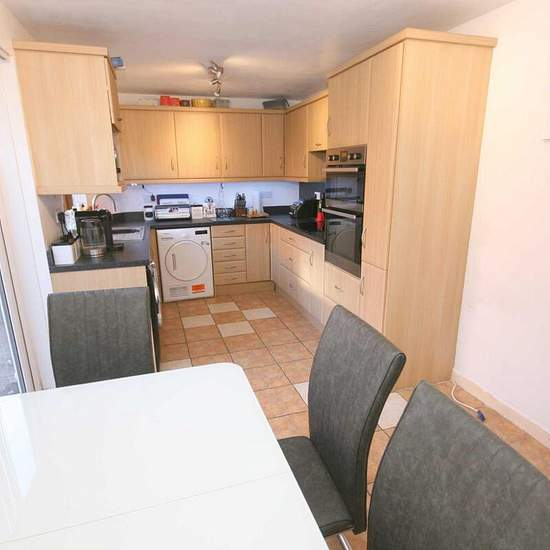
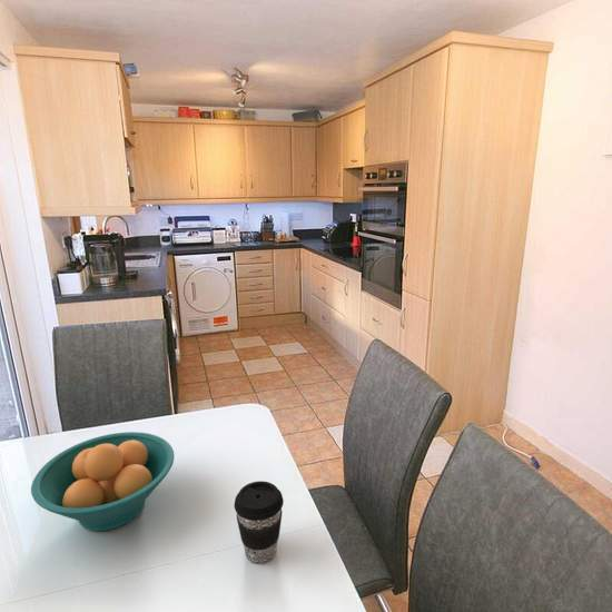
+ coffee cup (259, 523)
+ fruit bowl (108, 478)
